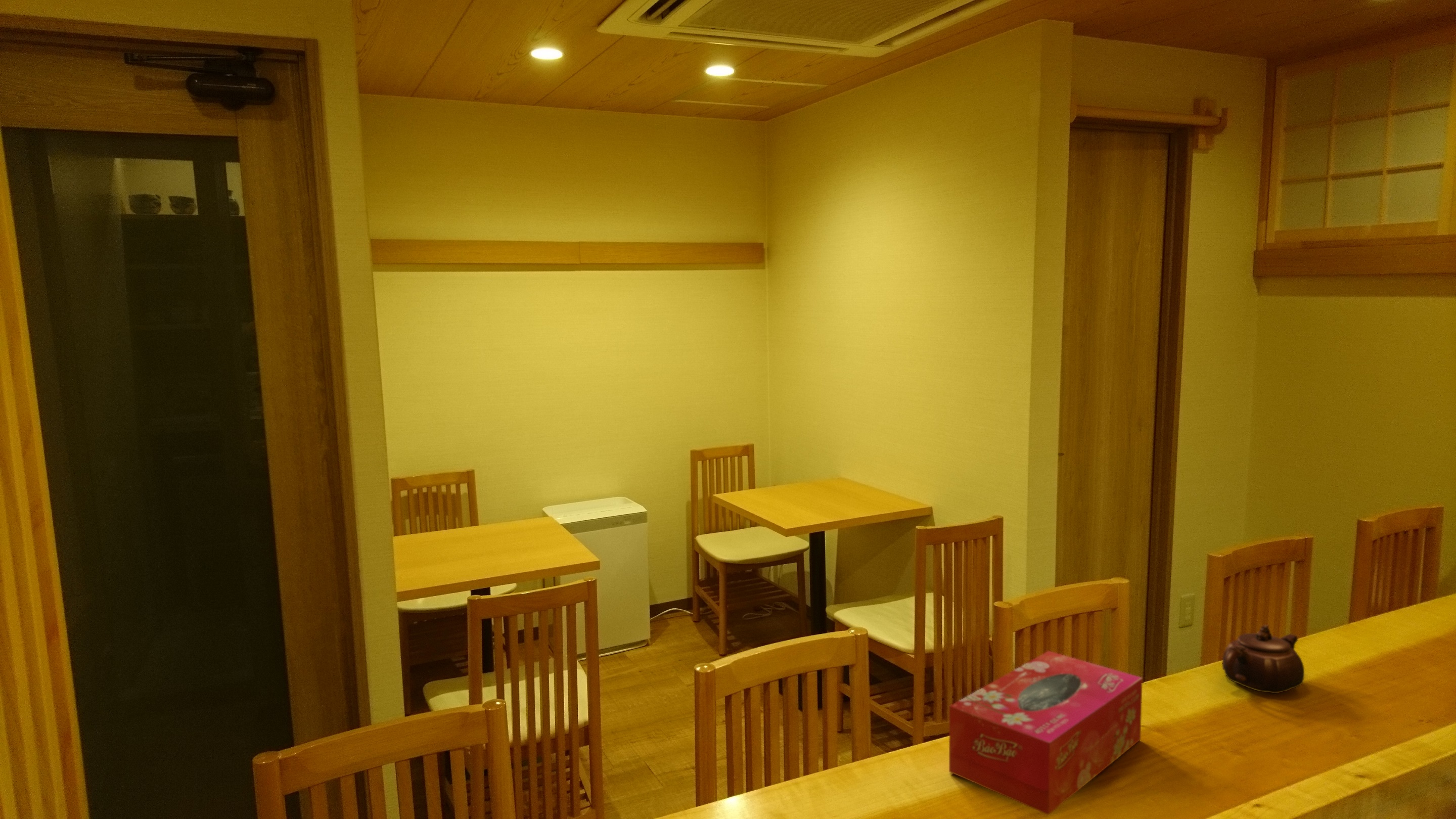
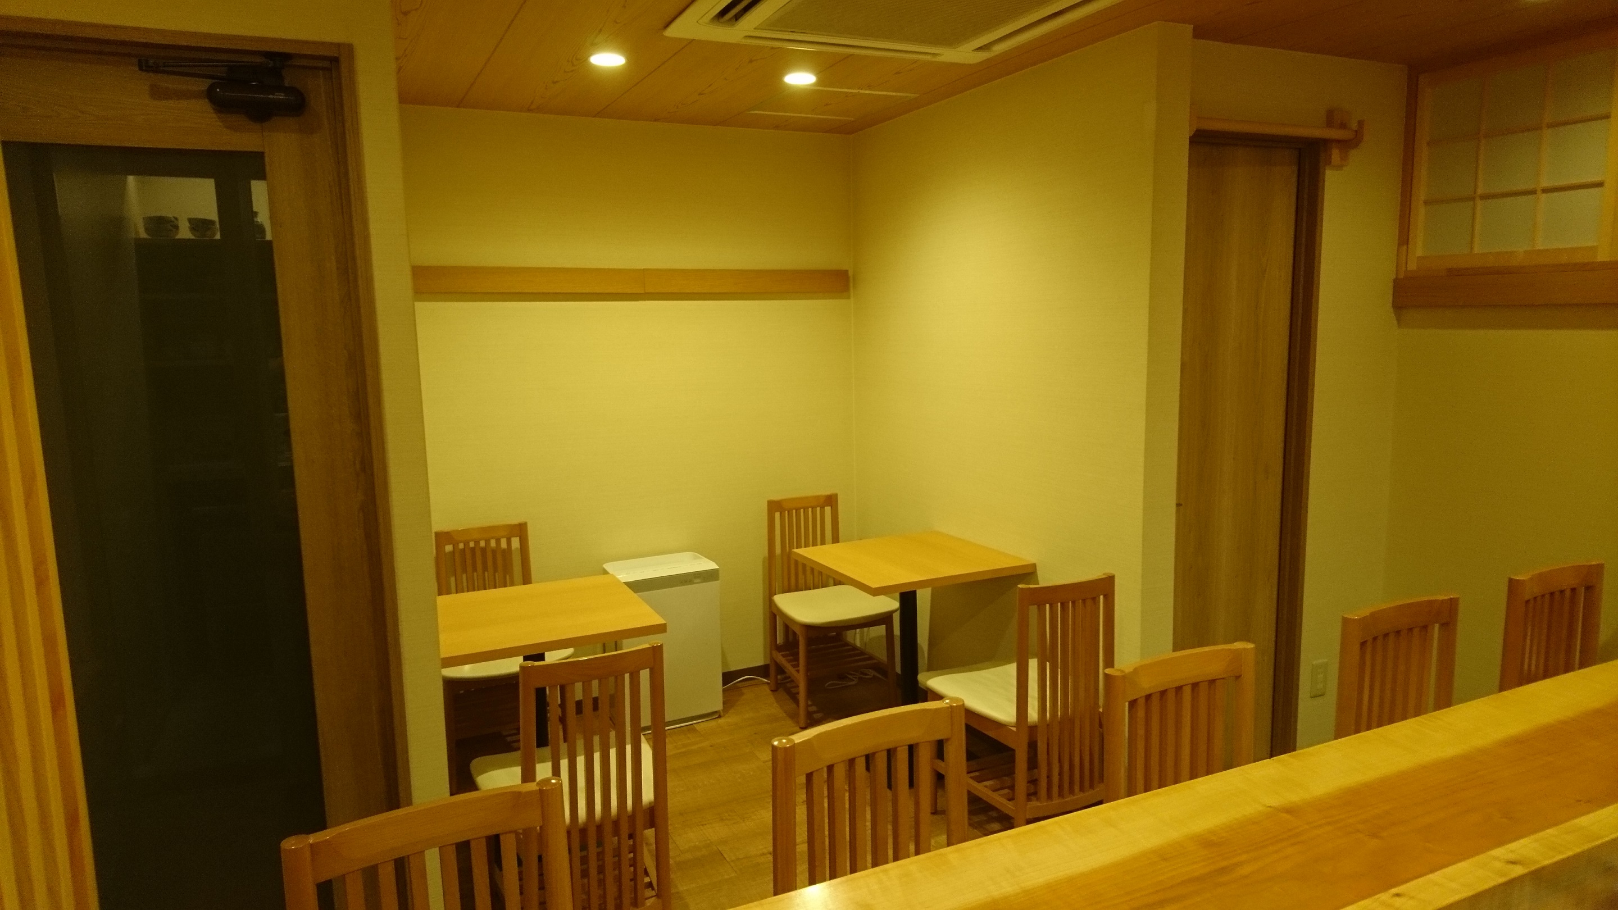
- teapot (1260, 654)
- tissue box (1048, 723)
